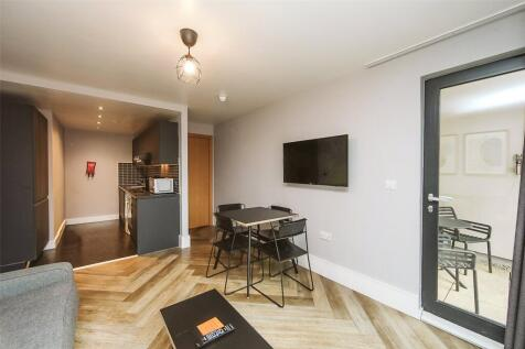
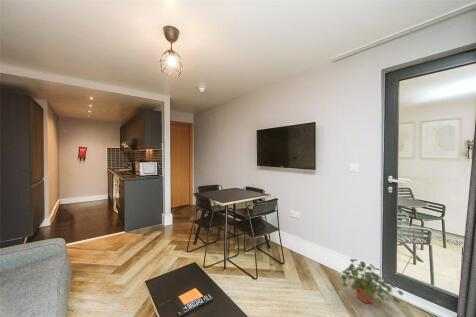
+ potted plant (369, 286)
